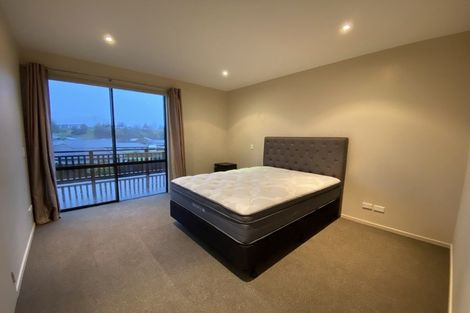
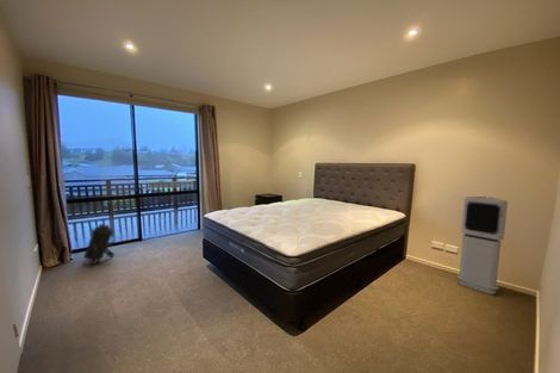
+ backpack (98, 242)
+ air purifier (481, 242)
